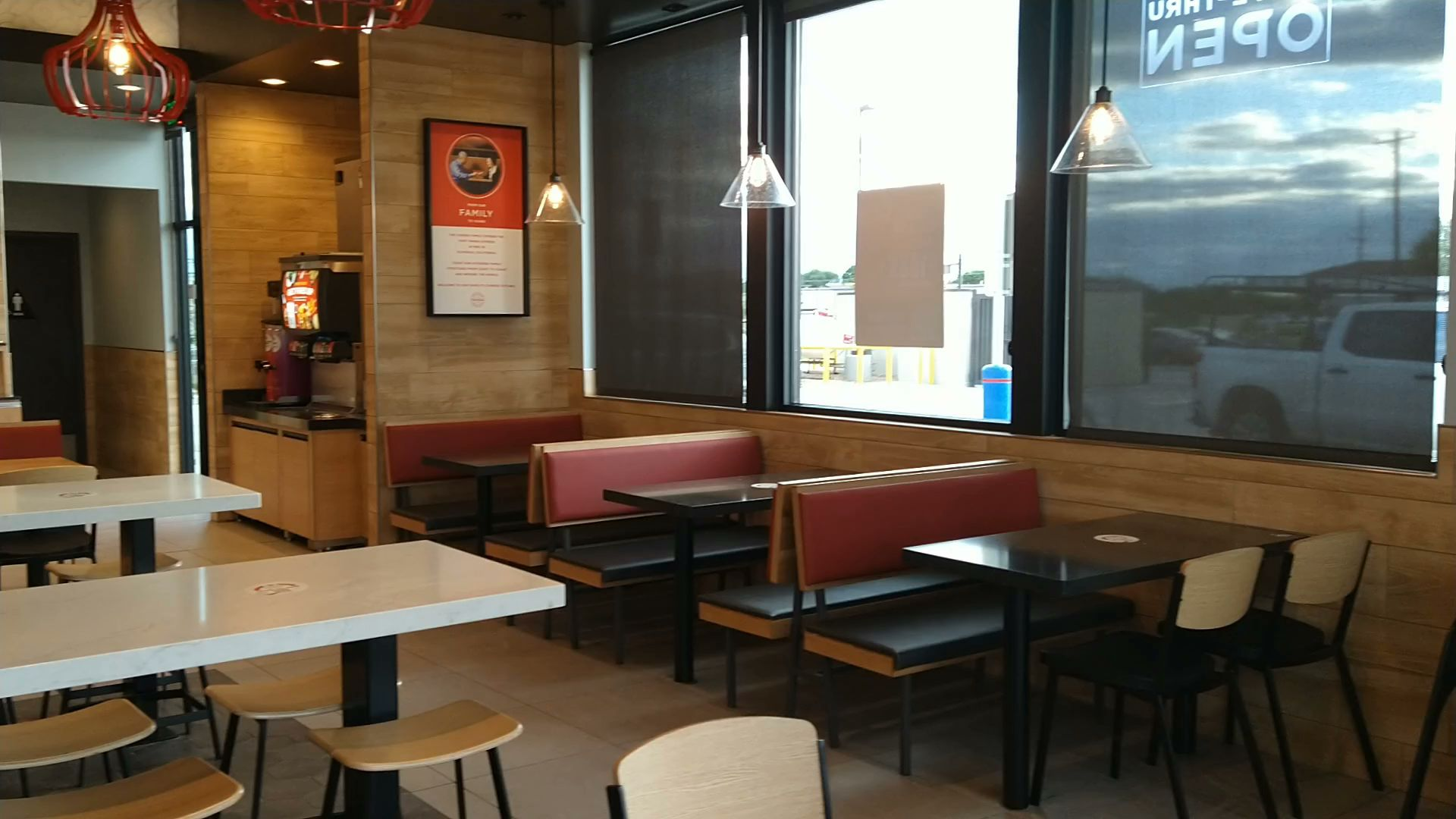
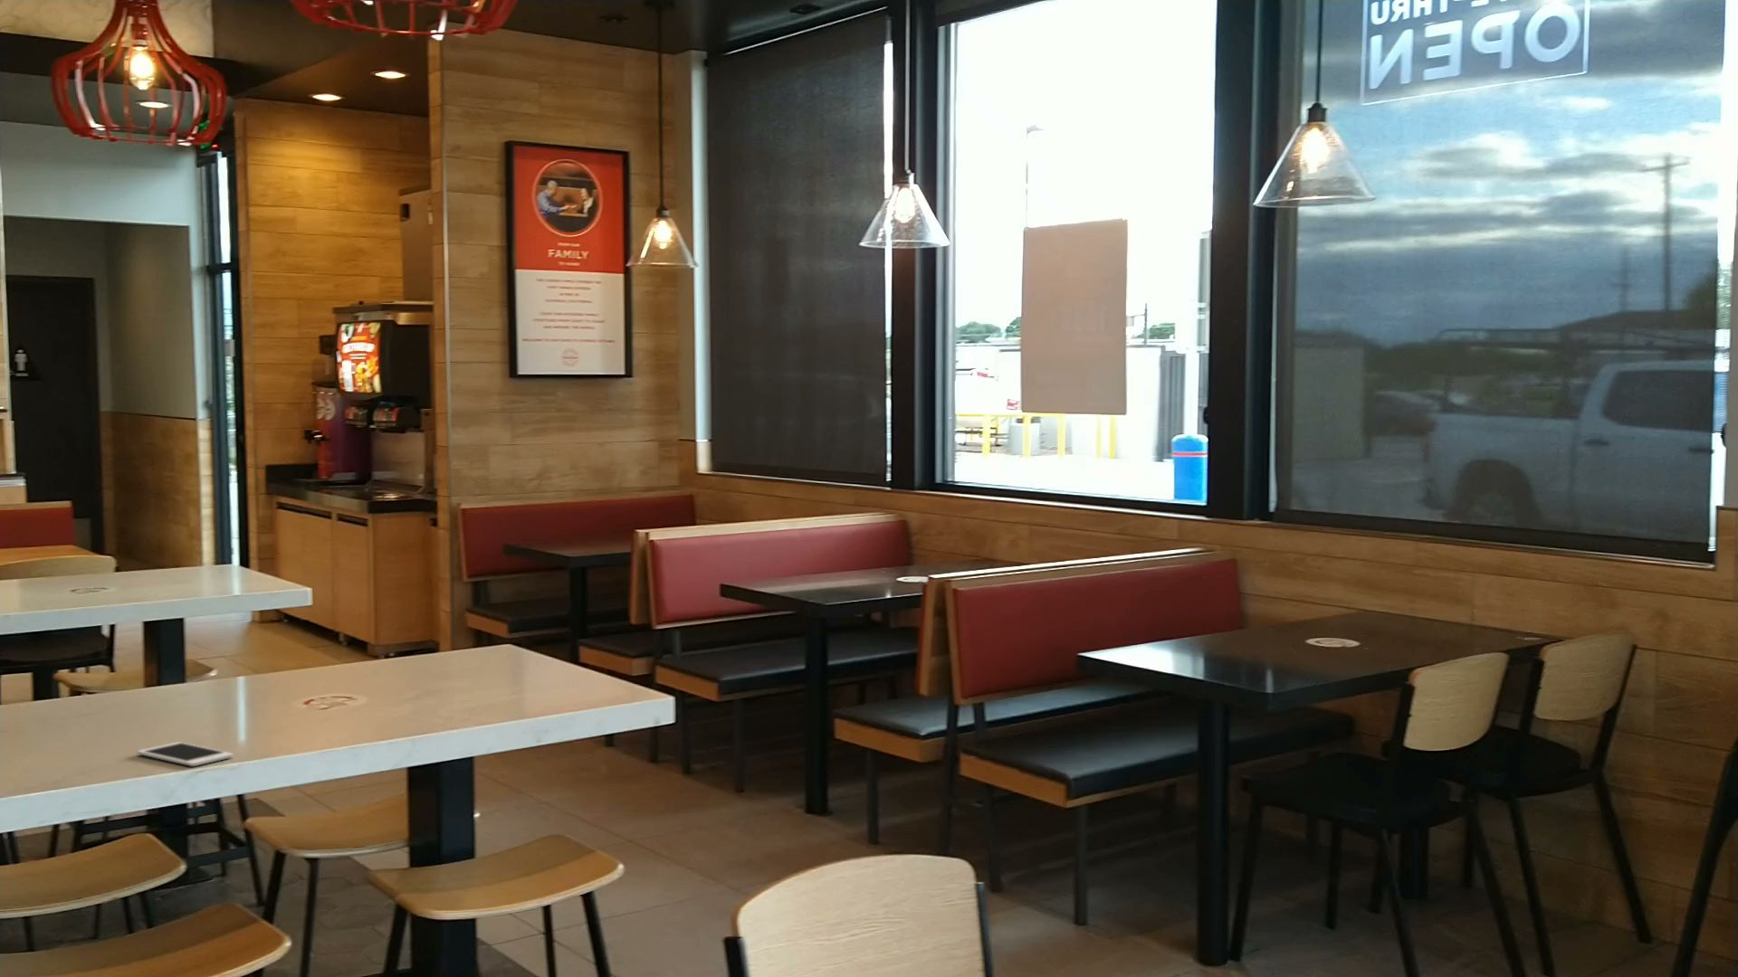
+ cell phone (185, 754)
